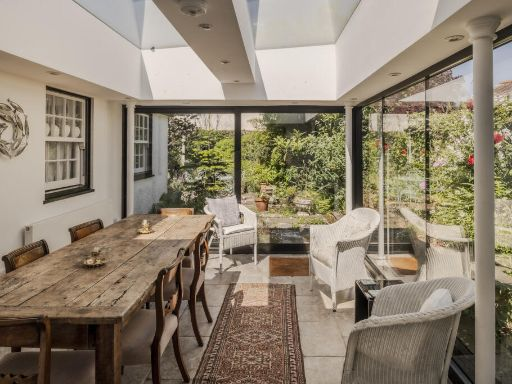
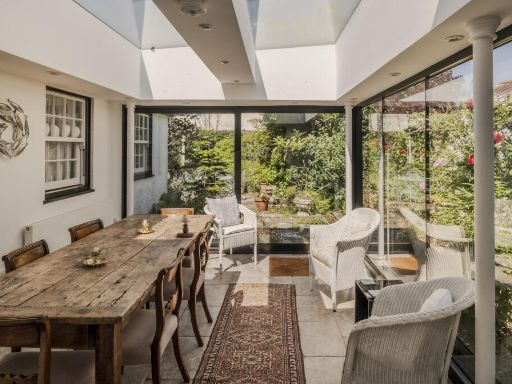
+ candlestick (185, 224)
